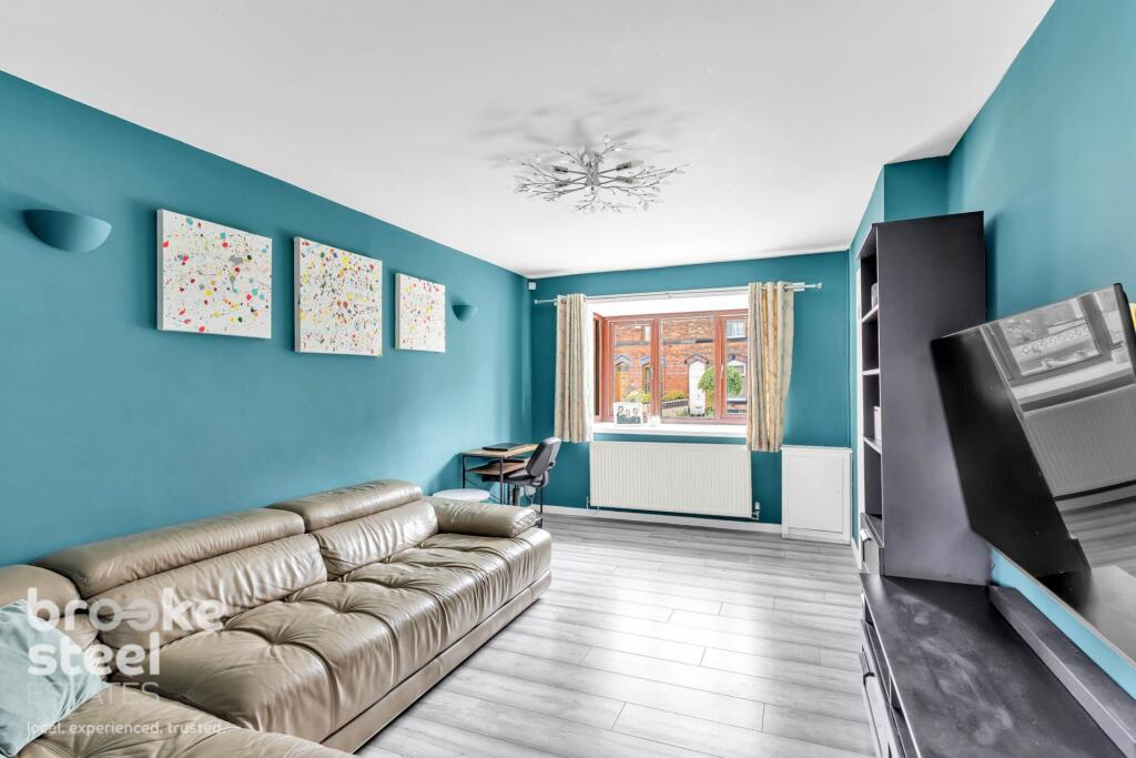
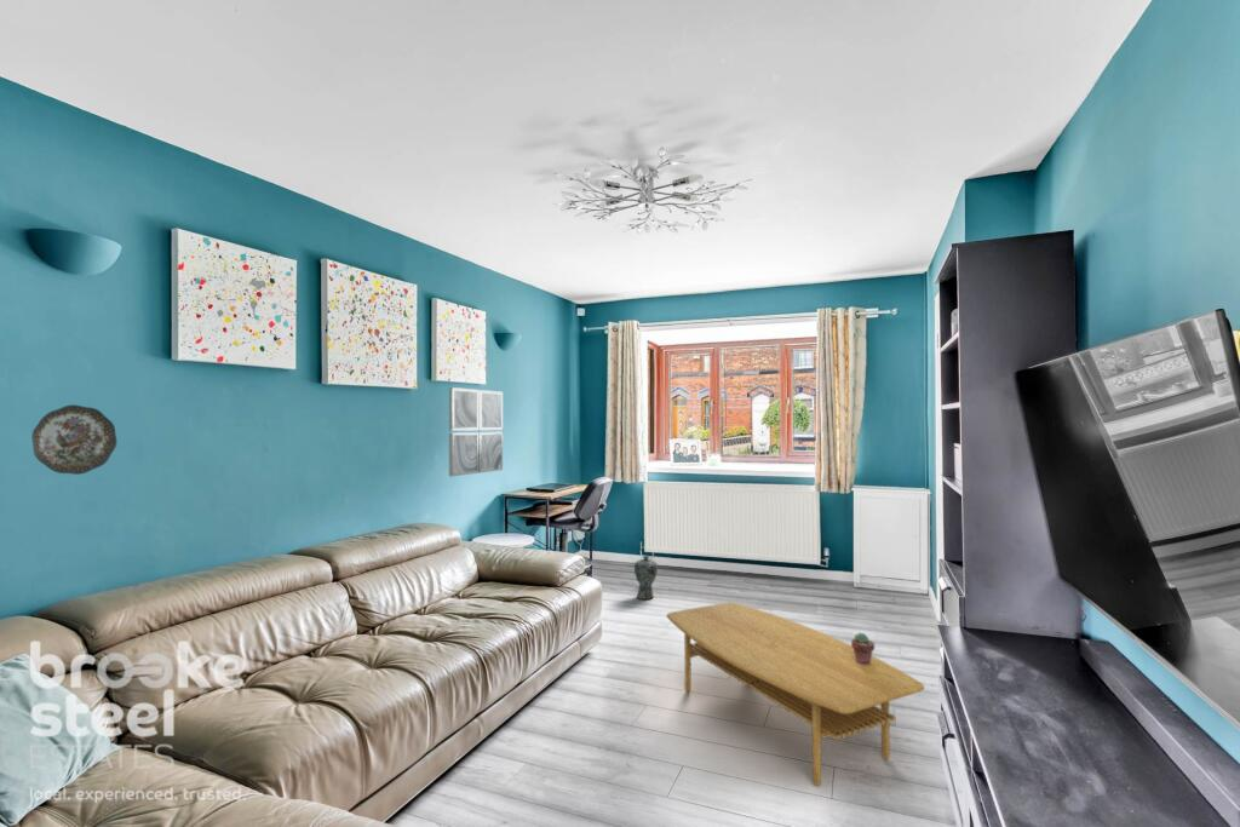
+ decorative plate (74, 440)
+ wall art (477, 432)
+ potted succulent (862, 647)
+ vase (645, 576)
+ coffee table (775, 682)
